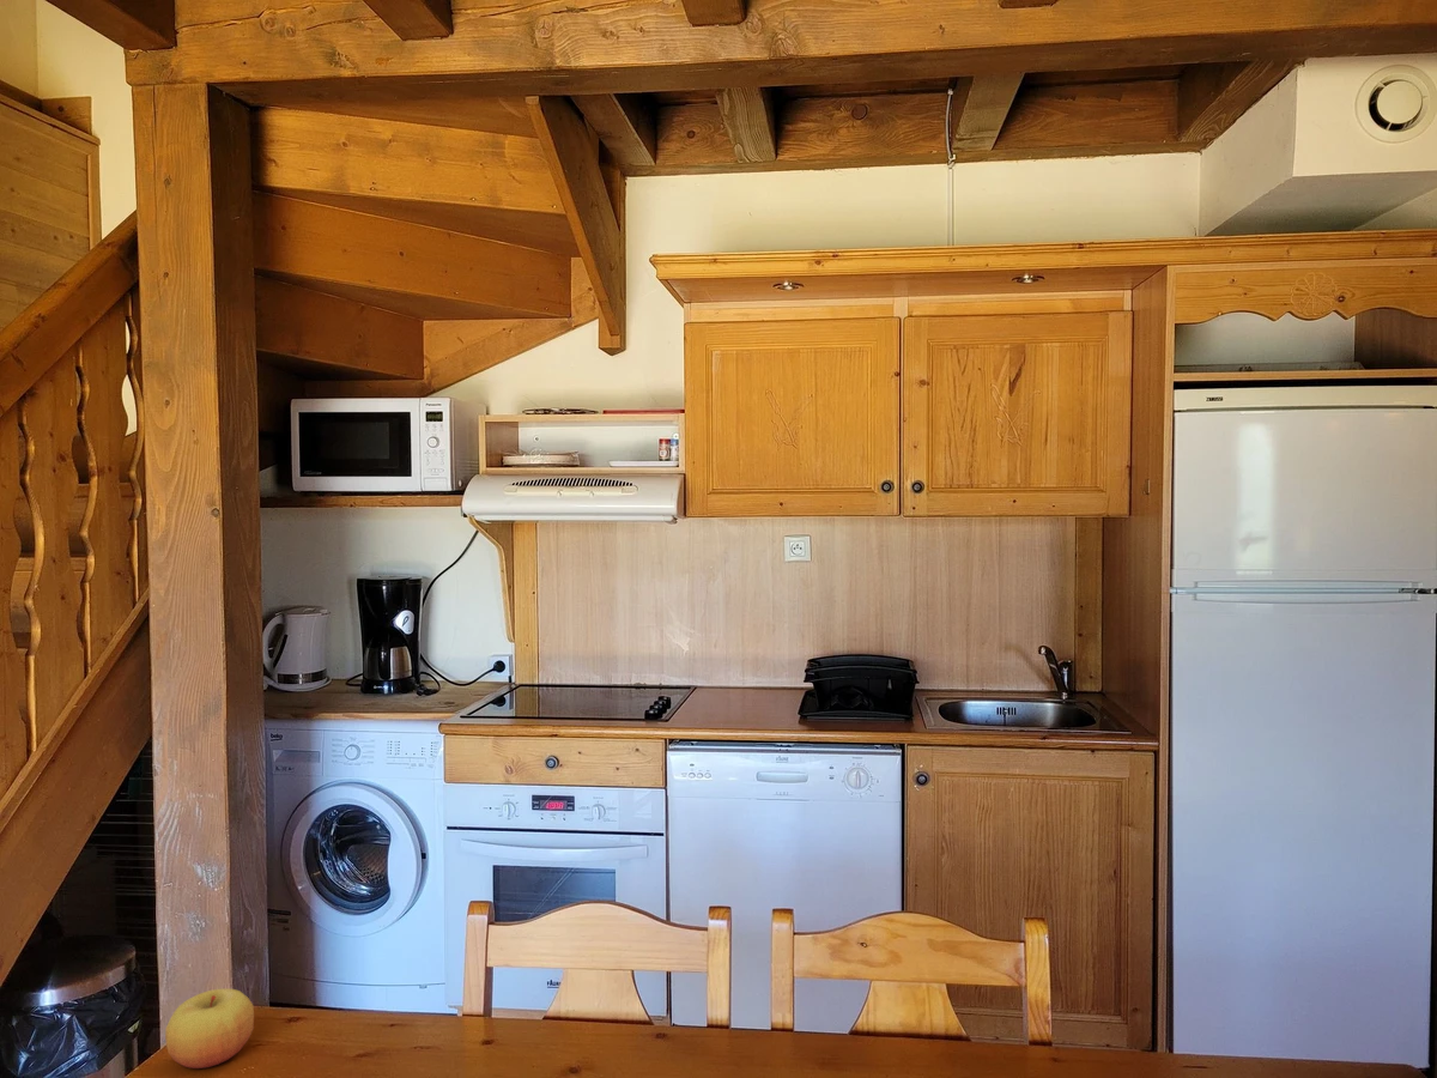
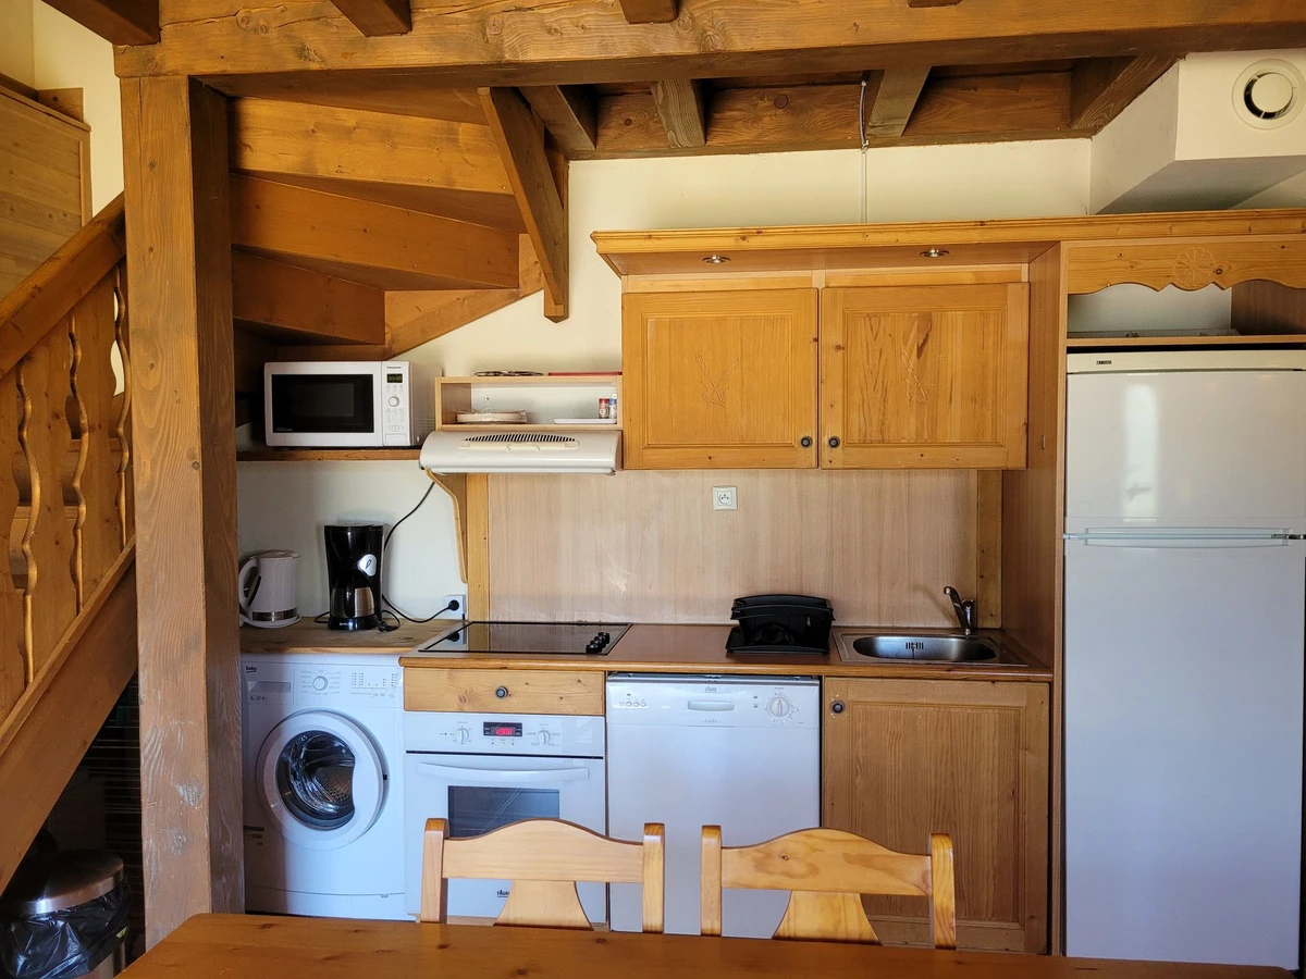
- apple (210, 1025)
